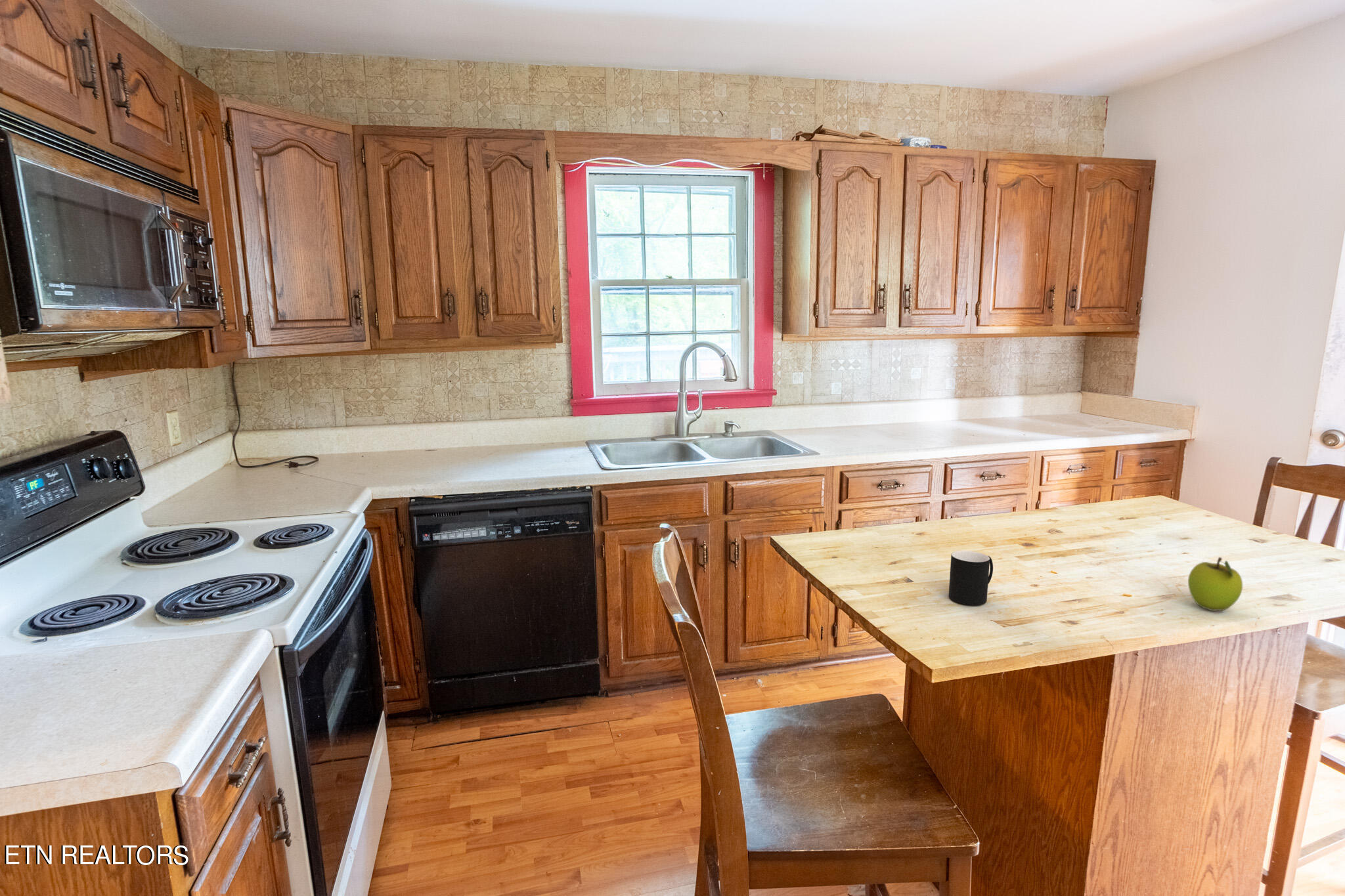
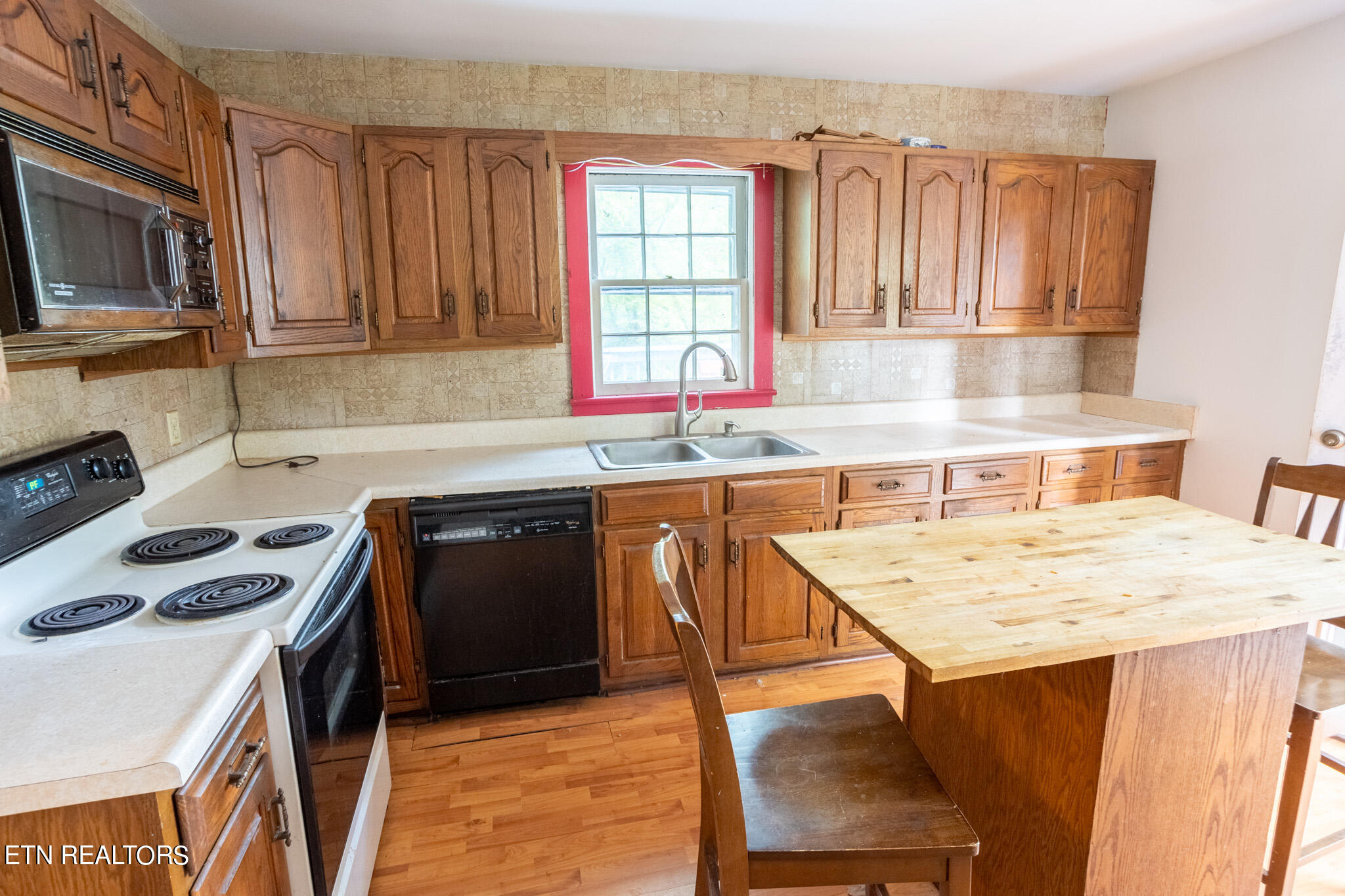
- cup (975, 576)
- fruit (1216, 583)
